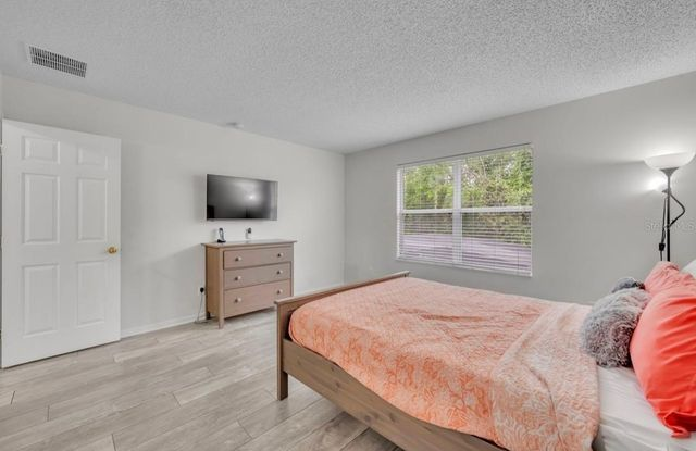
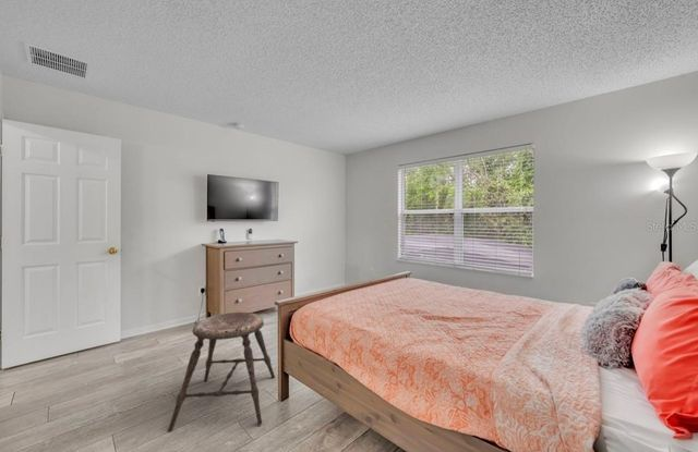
+ stool (229, 361)
